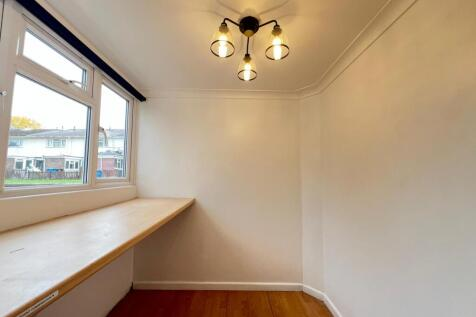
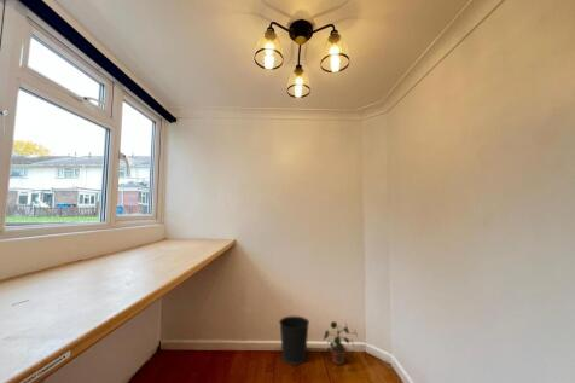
+ potted plant (339, 341)
+ wastebasket (294, 340)
